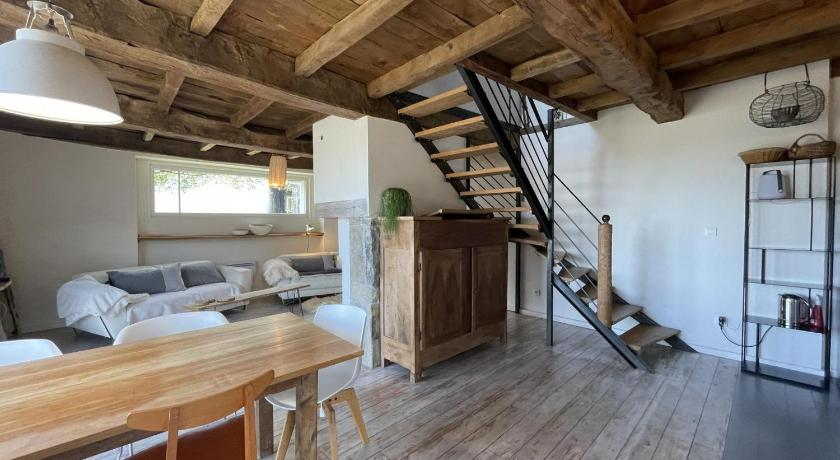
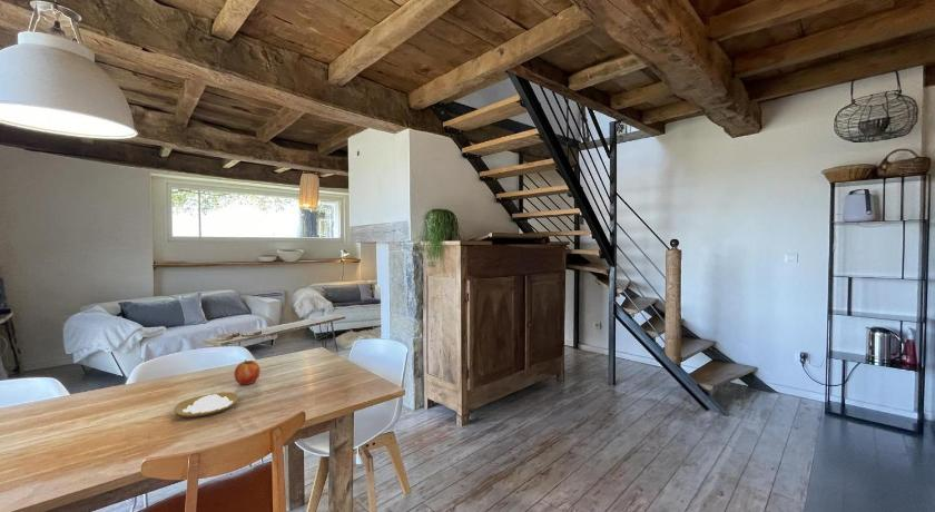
+ fruit (247, 371)
+ placemat (207, 400)
